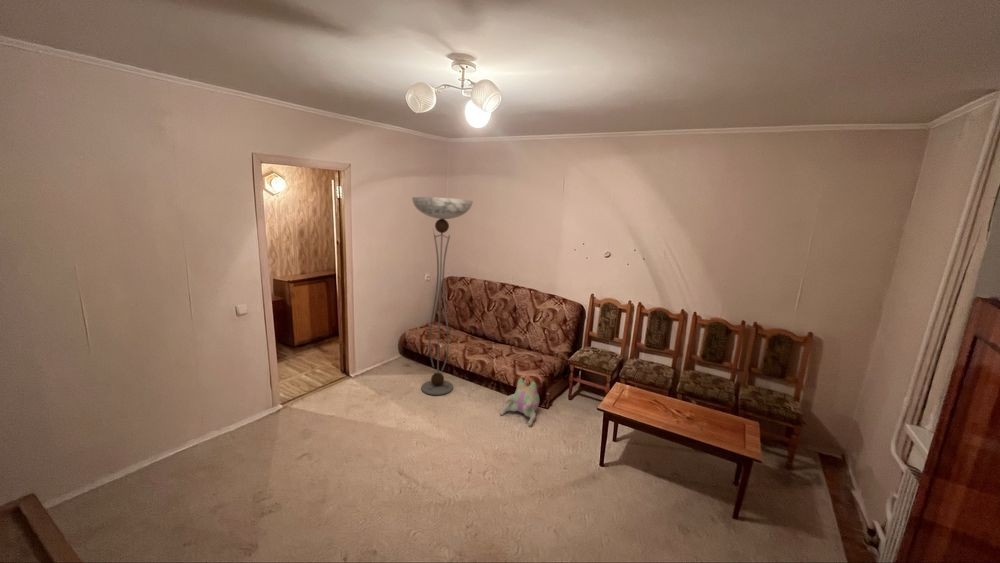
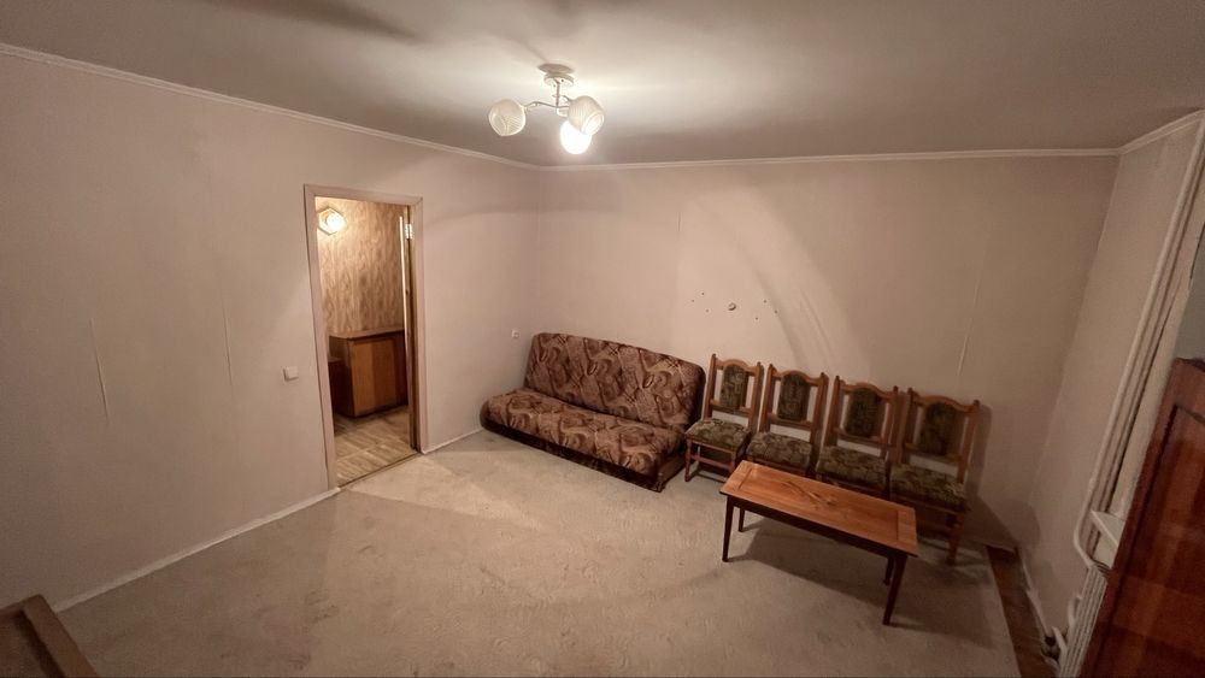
- plush toy (523, 397)
- floor lamp (439, 297)
